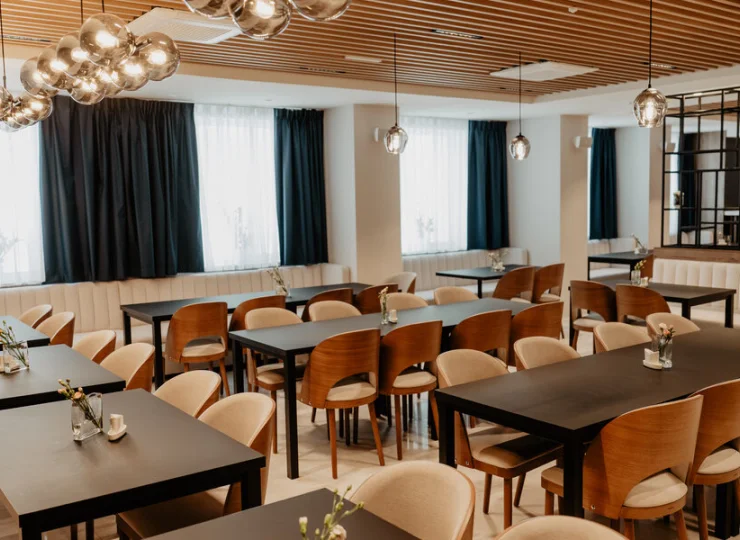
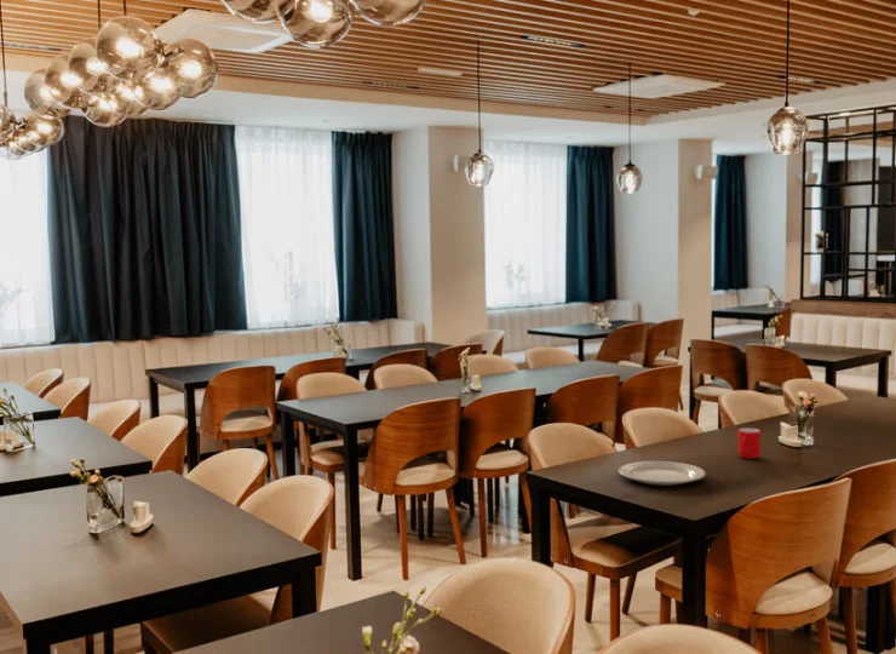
+ cup (747, 444)
+ chinaware (661, 474)
